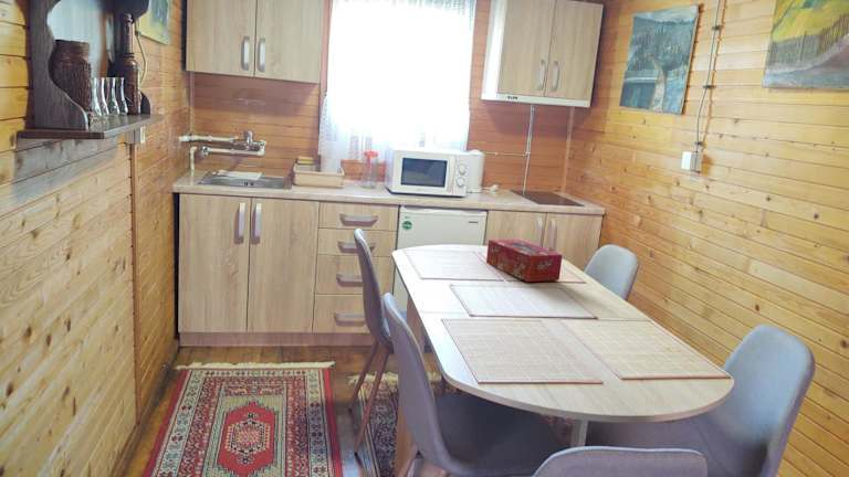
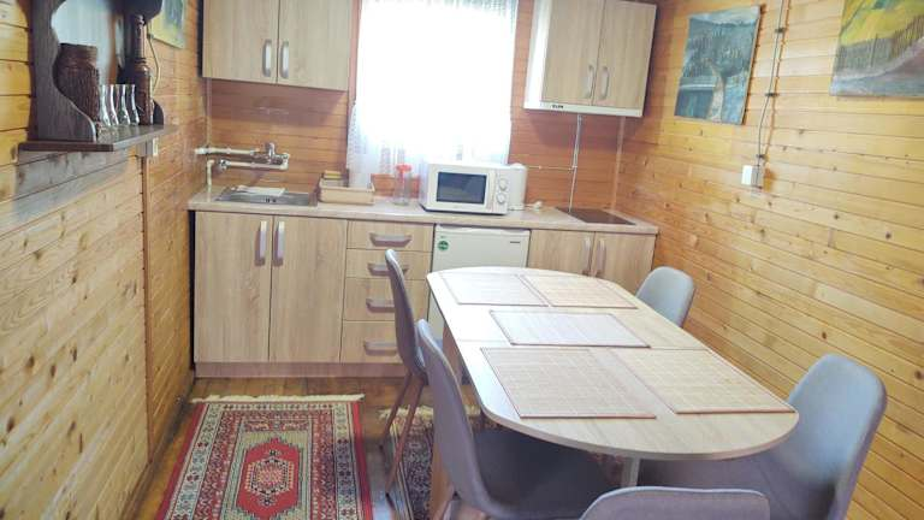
- tissue box (522, 258)
